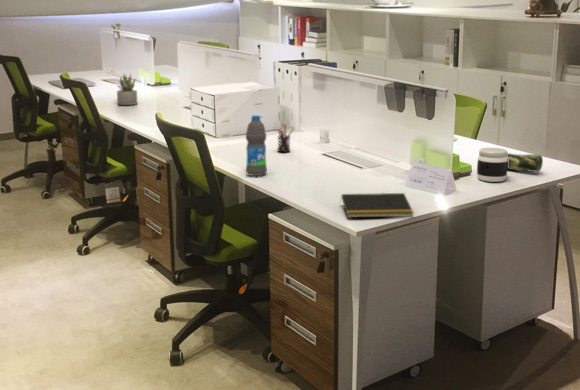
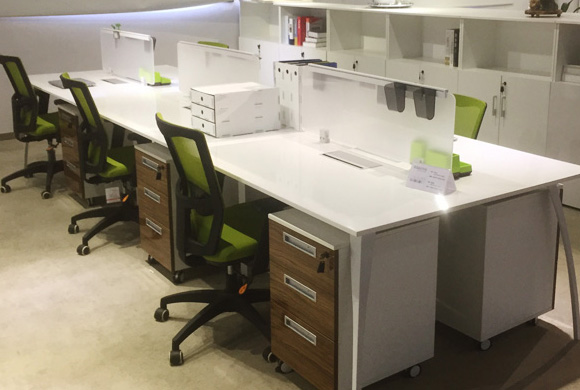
- water bottle (256, 145)
- pen holder (285, 138)
- pencil case (514, 160)
- notepad (376, 204)
- succulent plant (126, 88)
- jar (492, 164)
